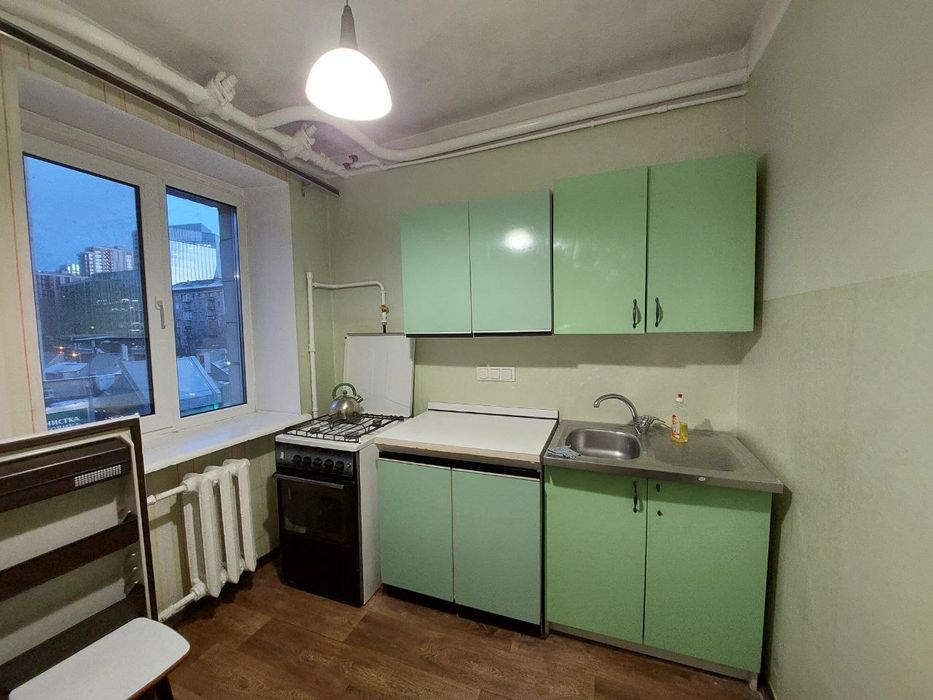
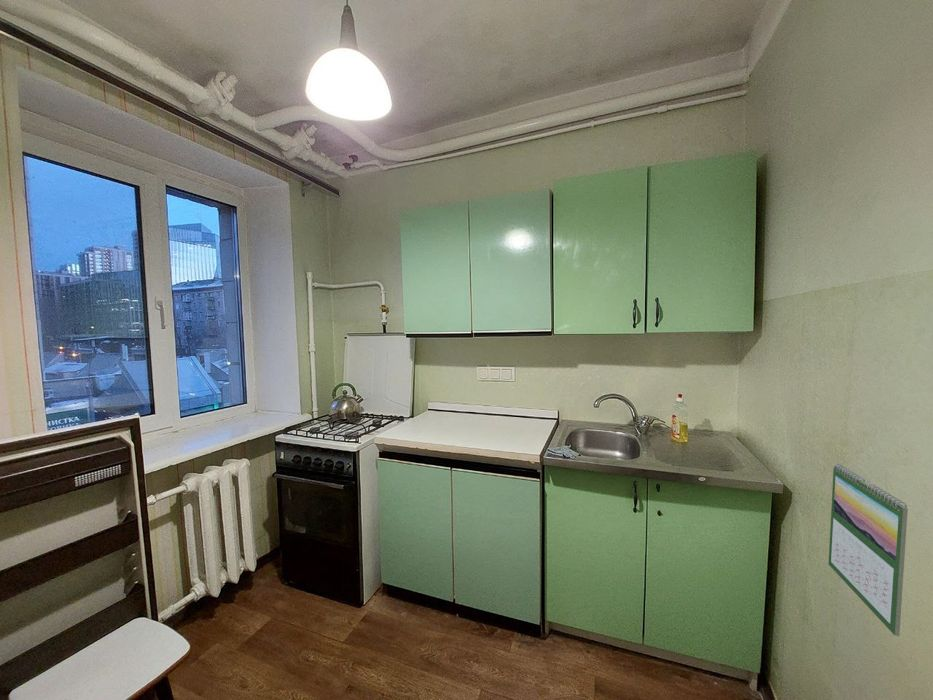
+ calendar (862, 537)
